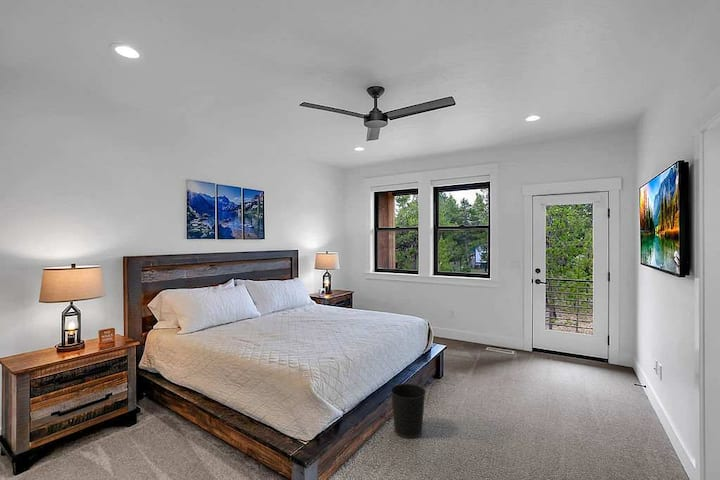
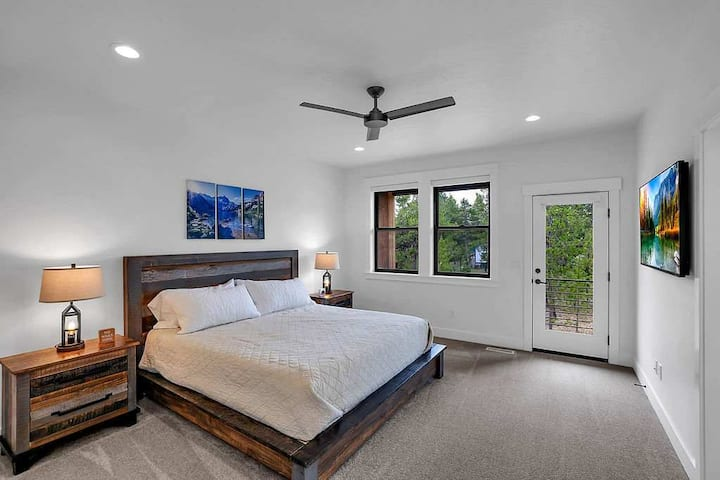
- wastebasket (408, 410)
